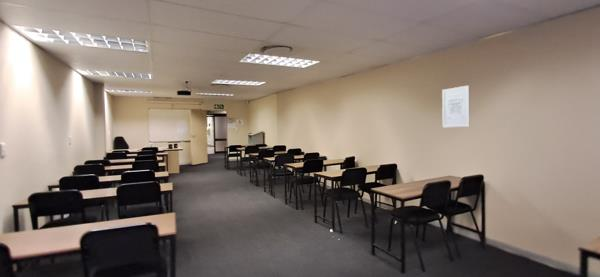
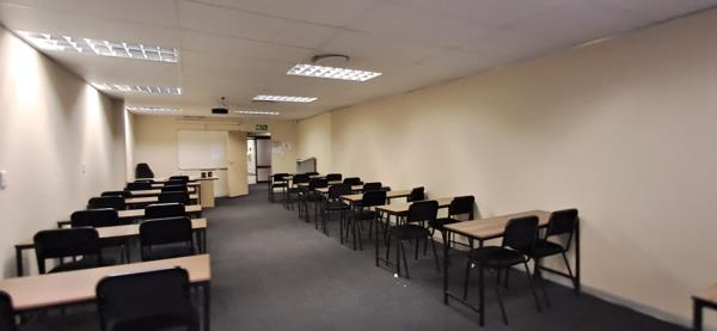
- wall art (455, 107)
